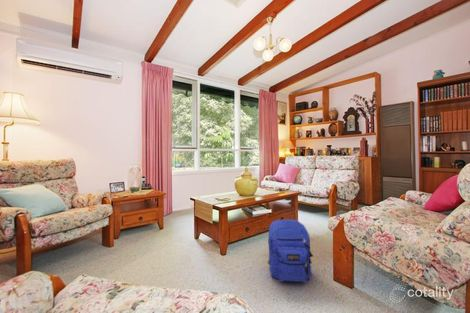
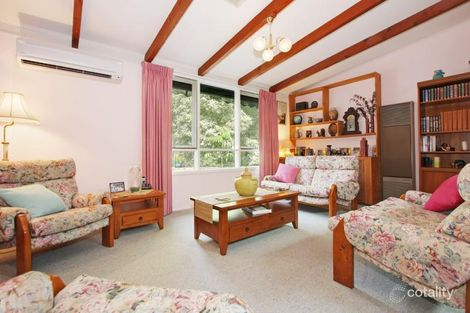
- backpack (291, 249)
